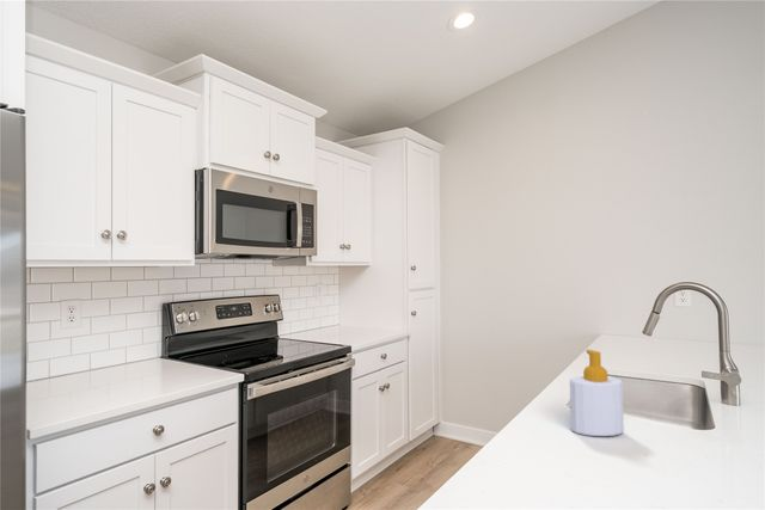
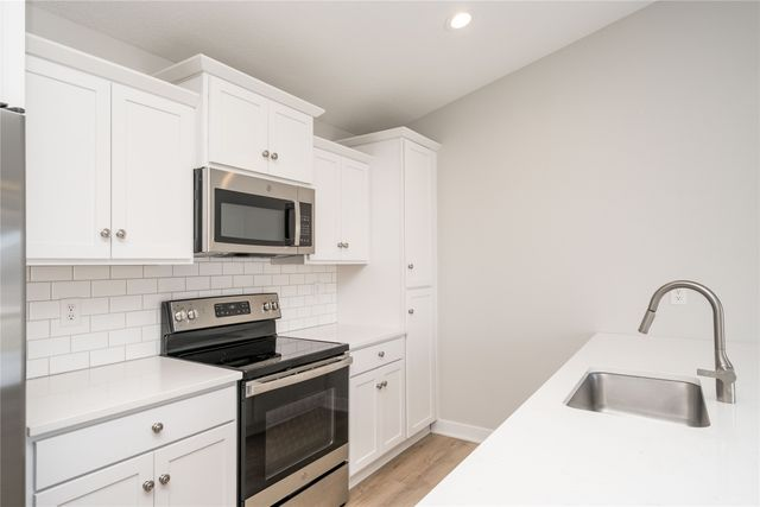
- soap bottle (595, 391)
